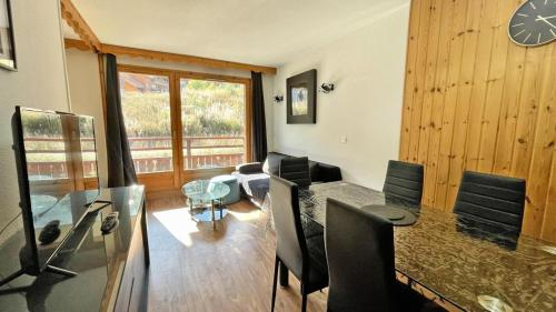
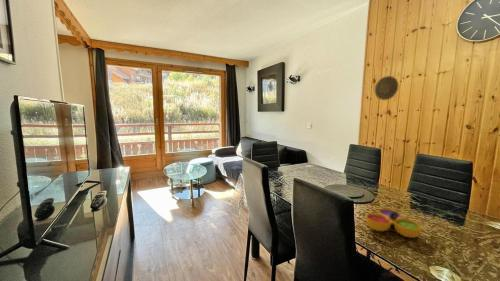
+ decorative plate (385, 88)
+ decorative bowl (388, 219)
